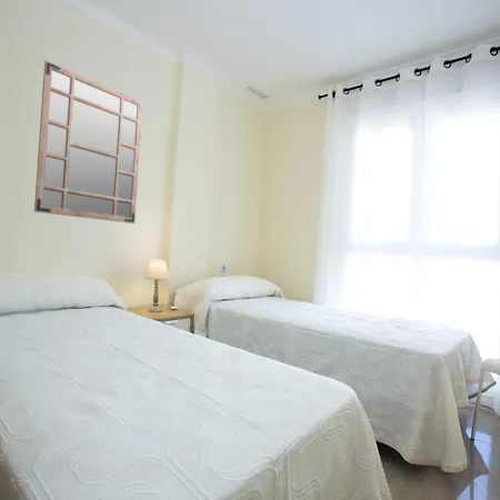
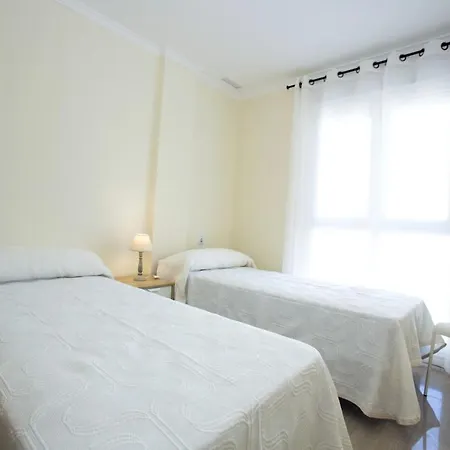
- mirror (94, 150)
